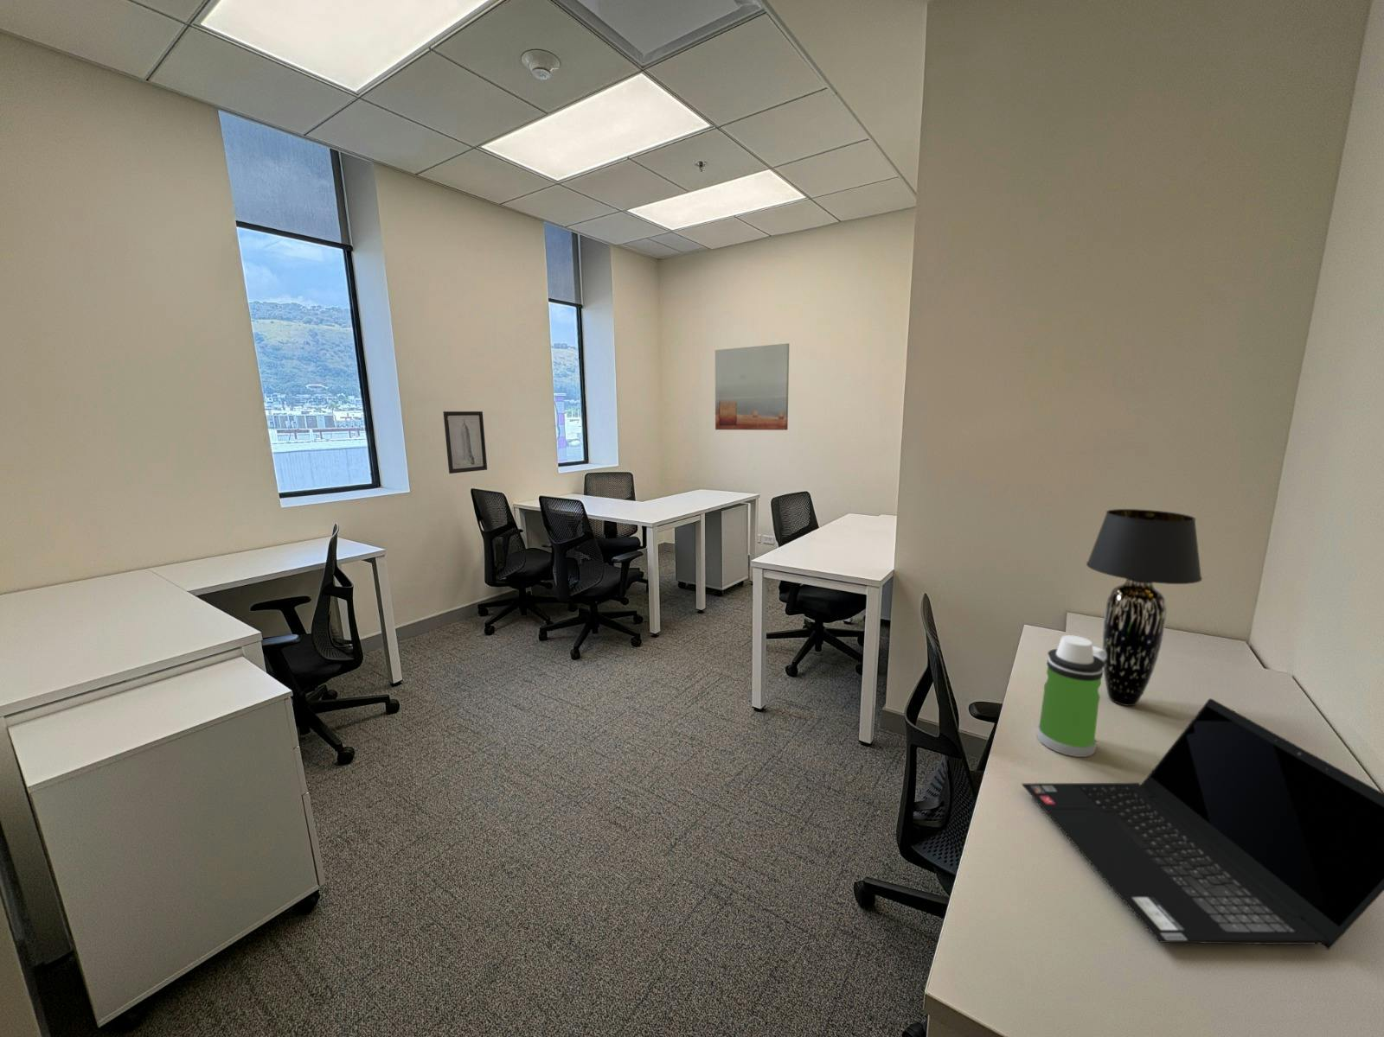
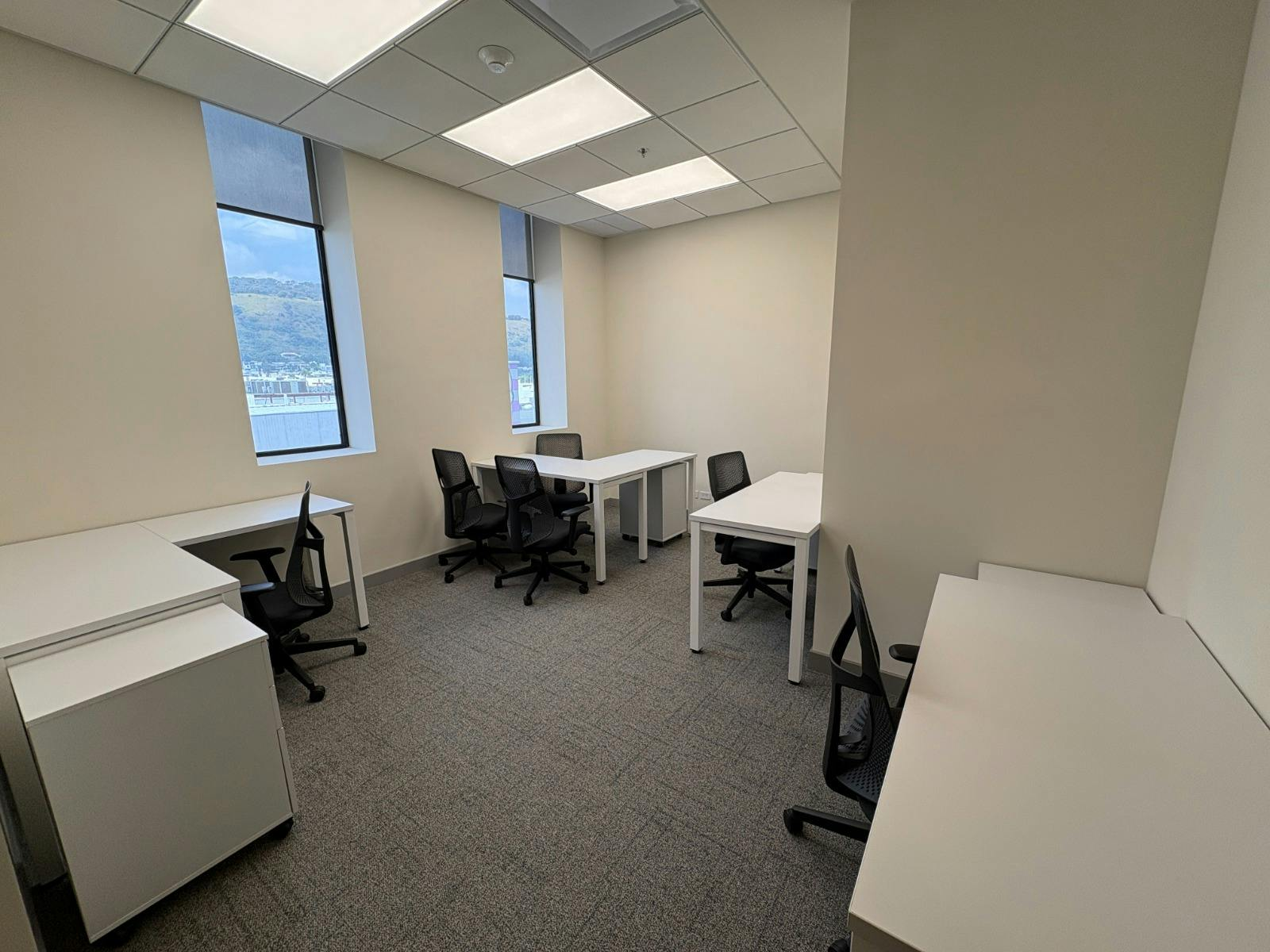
- table lamp (1134, 611)
- water bottle (1071, 692)
- laptop computer (1189, 804)
- wall art (465, 441)
- wall art (750, 389)
